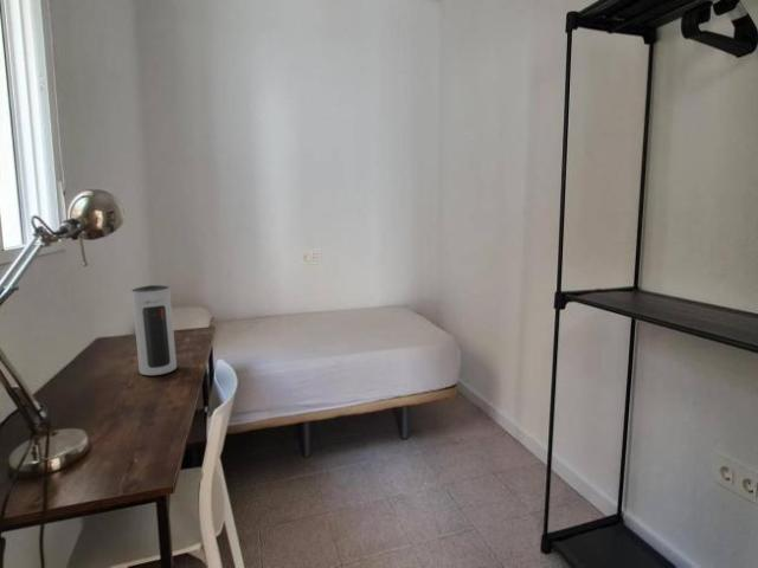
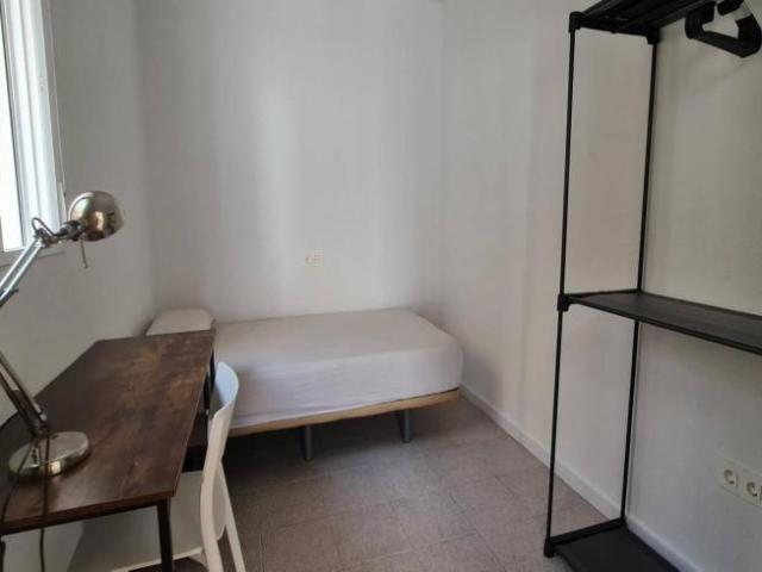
- speaker (154, 328)
